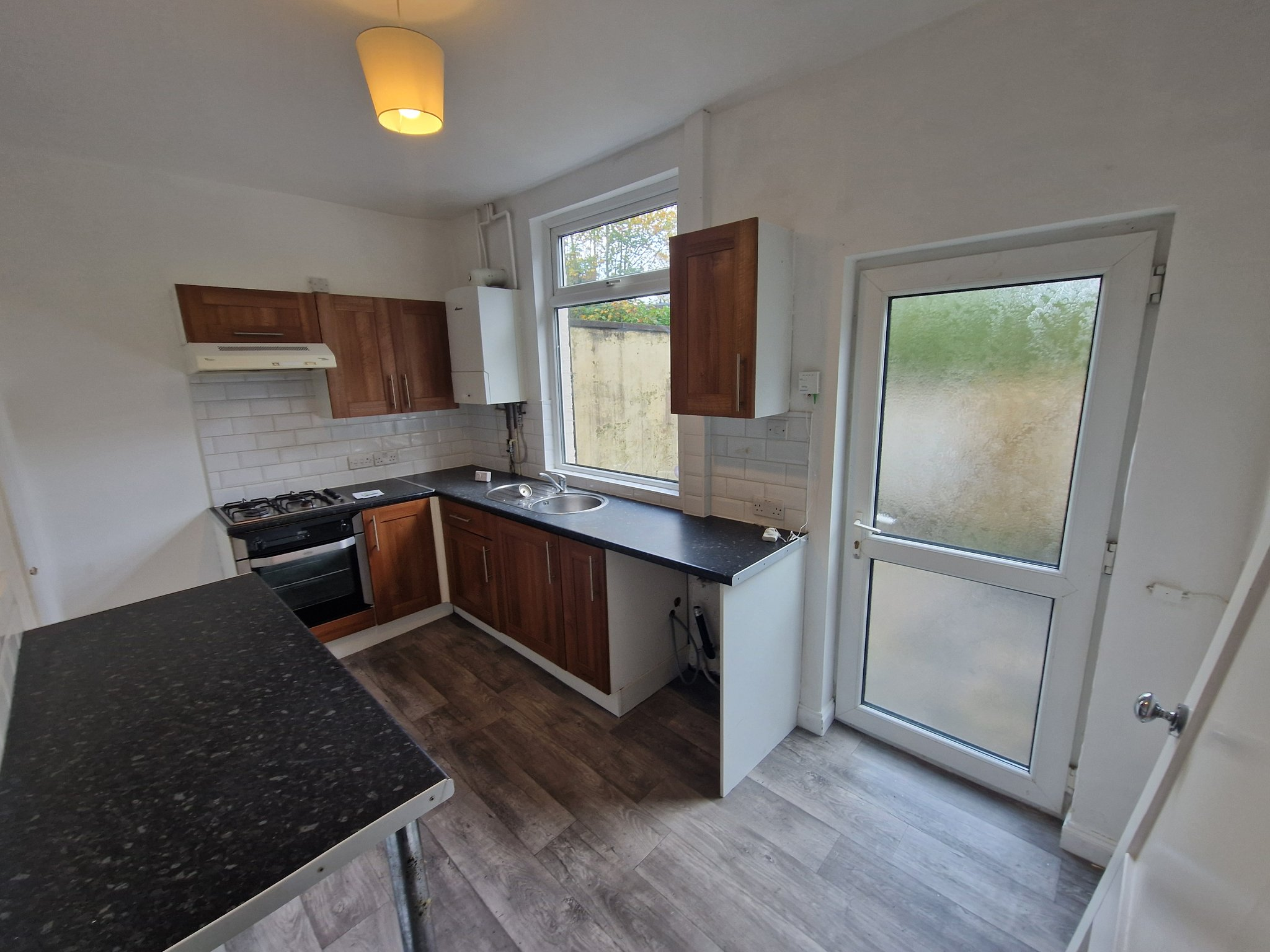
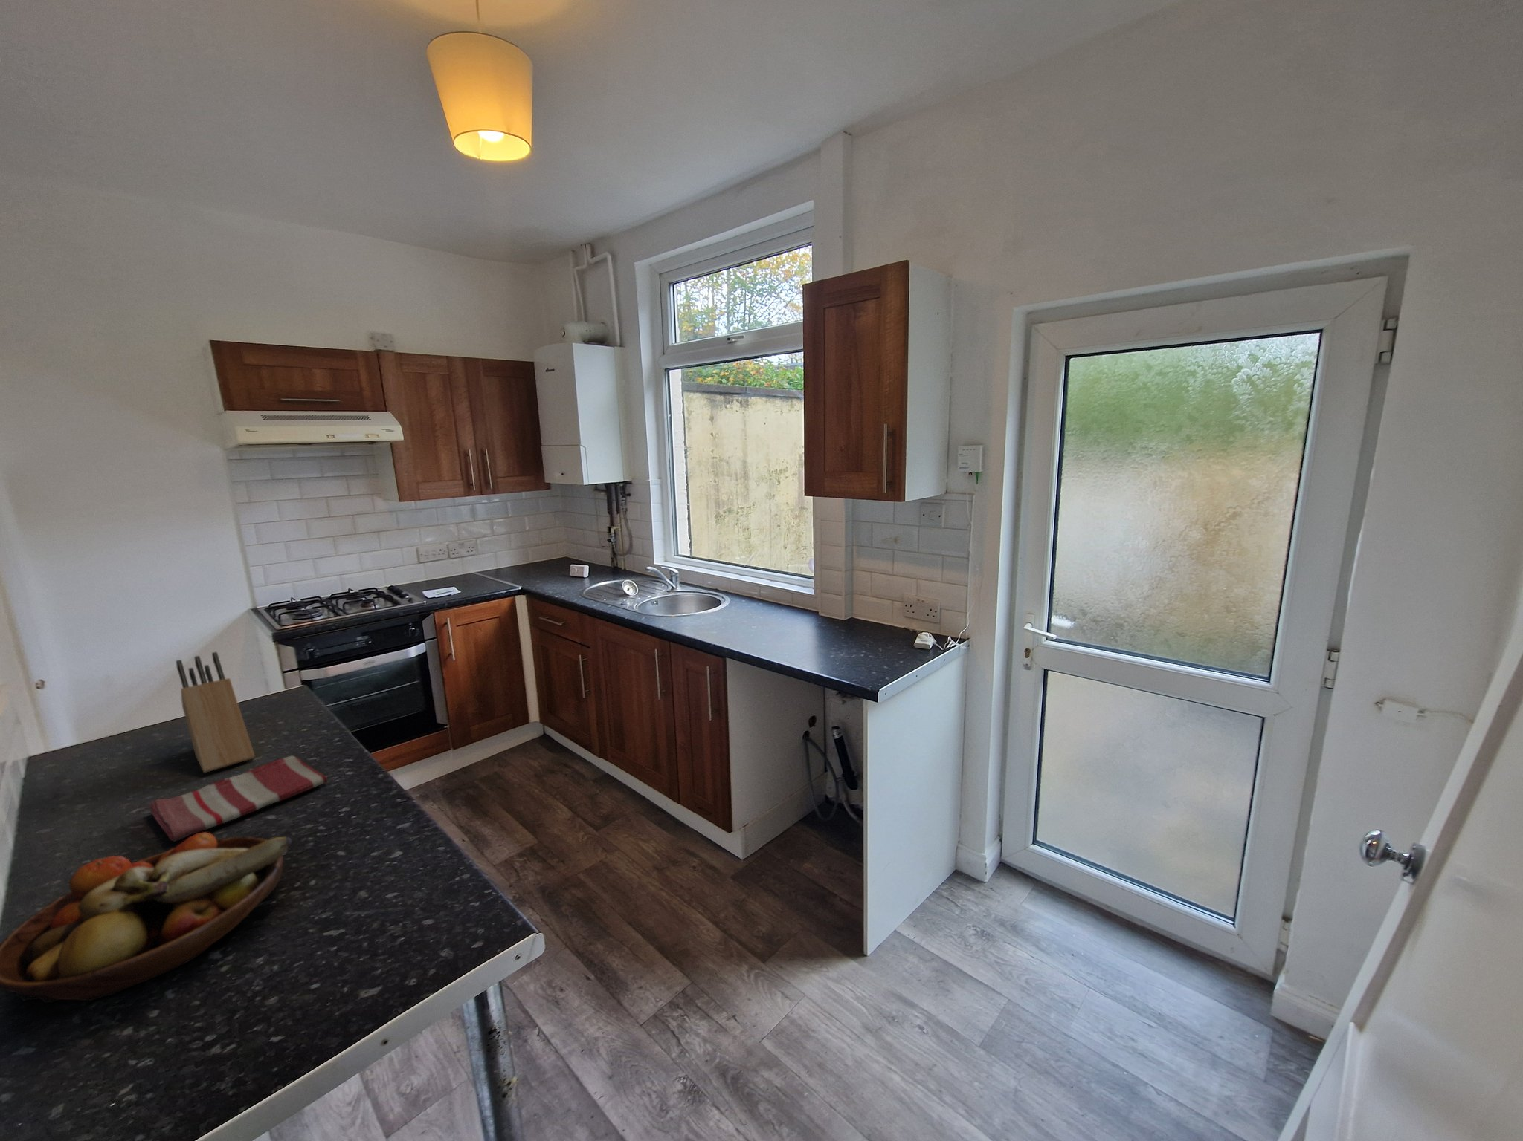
+ knife block (212, 707)
+ dish towel (241, 792)
+ fruit bowl (153, 891)
